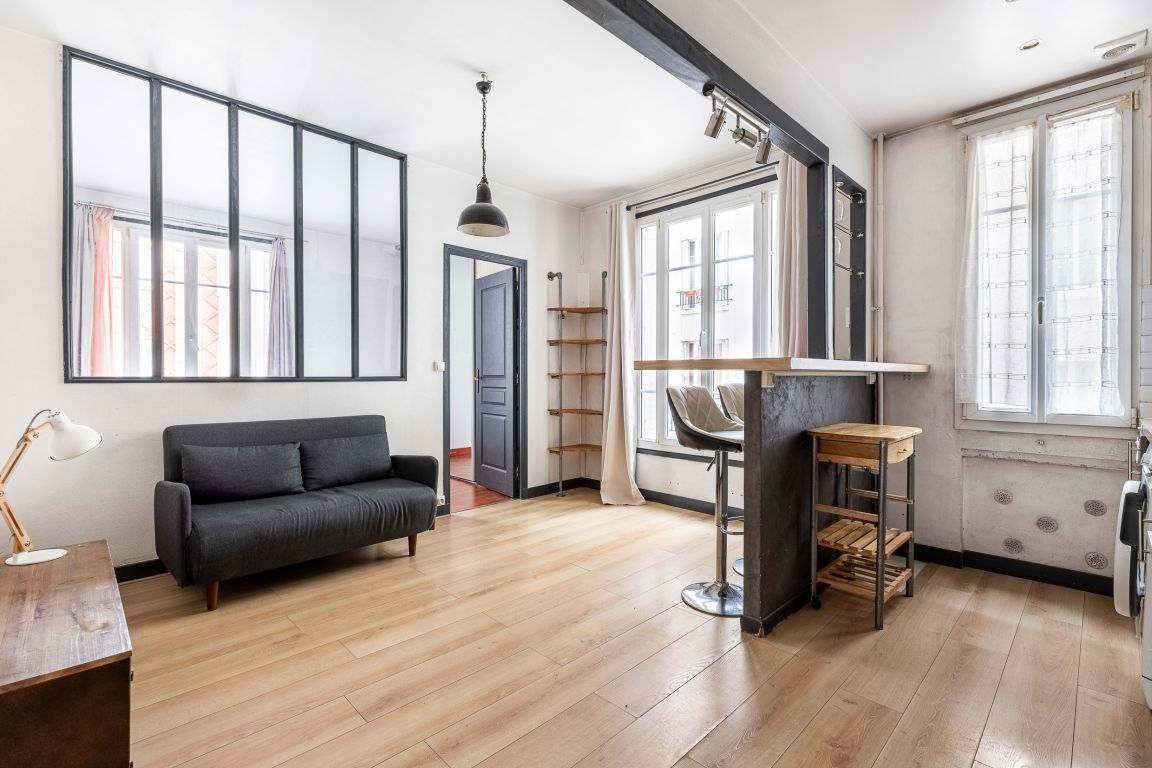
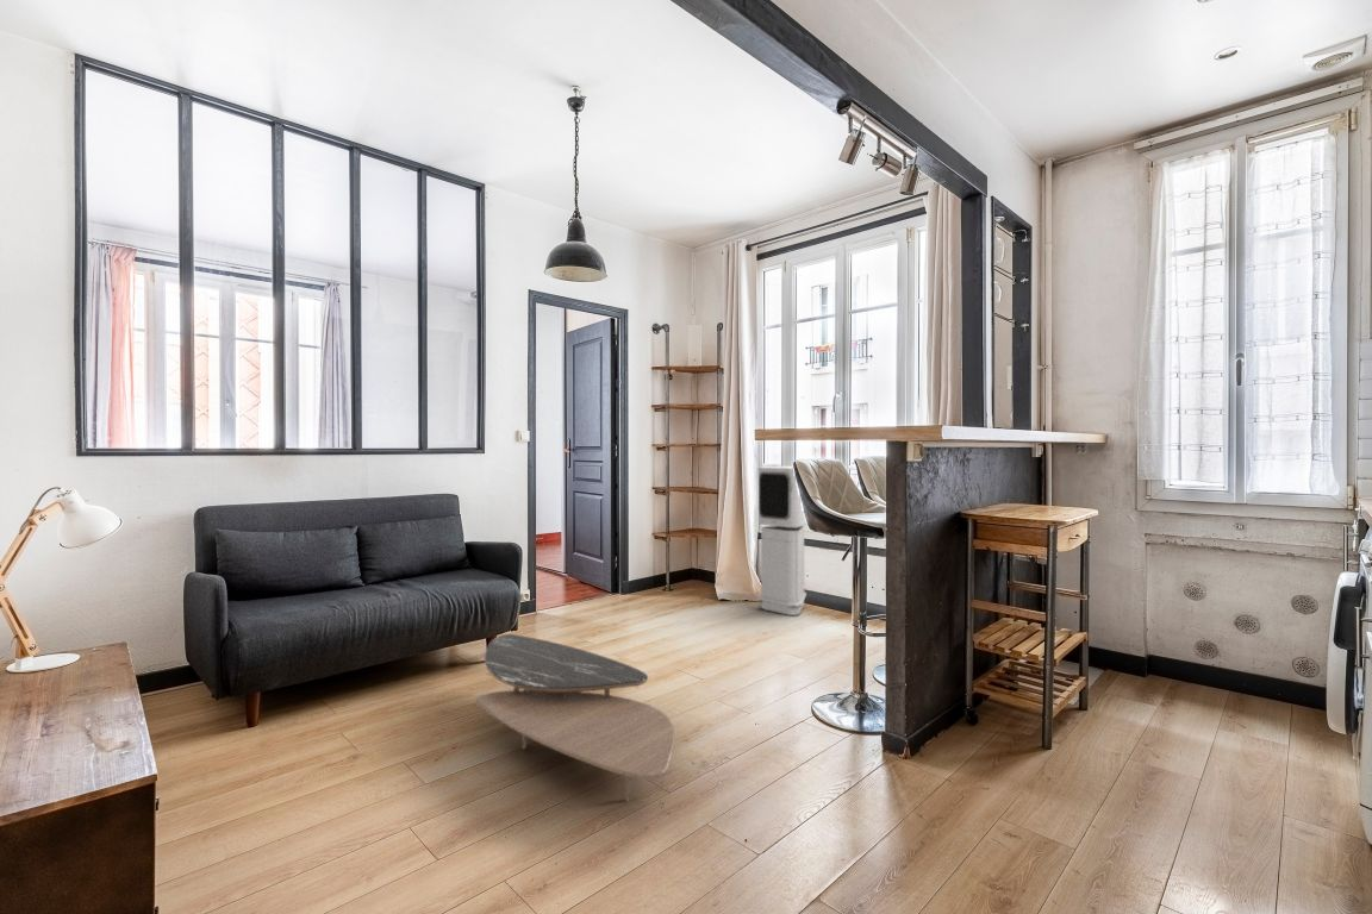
+ air purifier (790, 537)
+ coffee table (562, 708)
